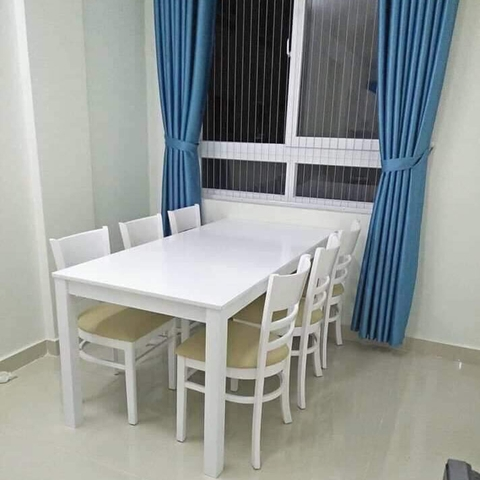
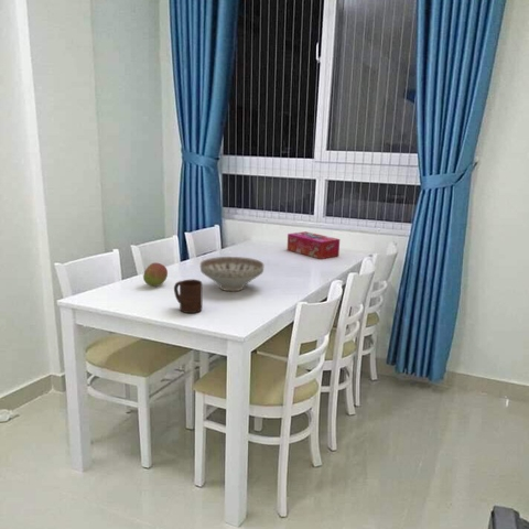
+ cup (187, 295)
+ fruit (155, 274)
+ tissue box (312, 245)
+ decorative bowl (231, 276)
